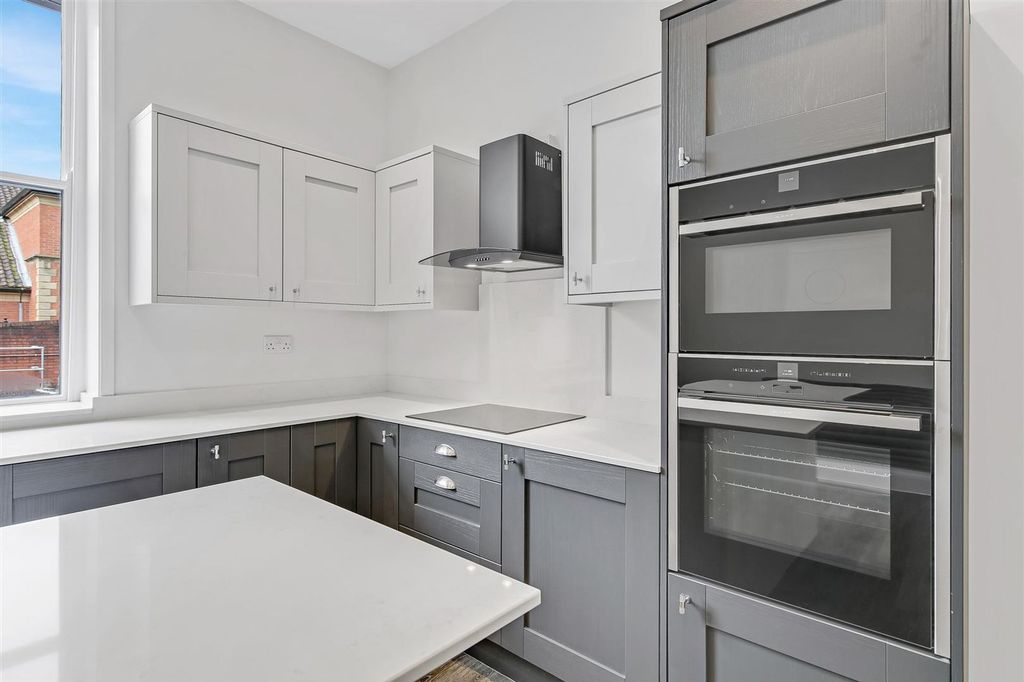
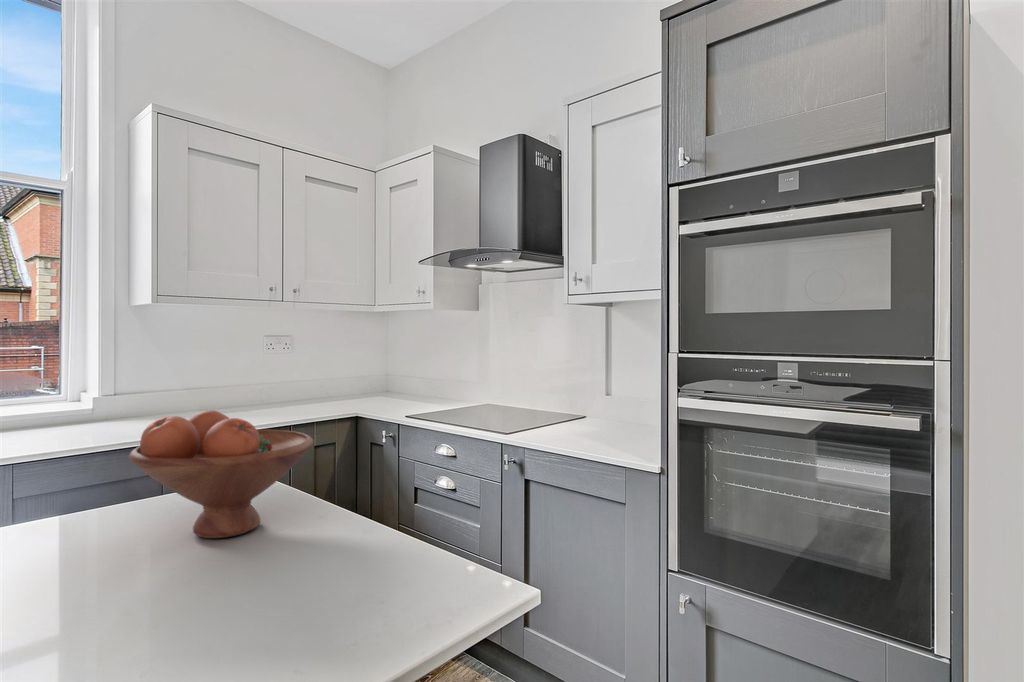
+ fruit bowl (227, 469)
